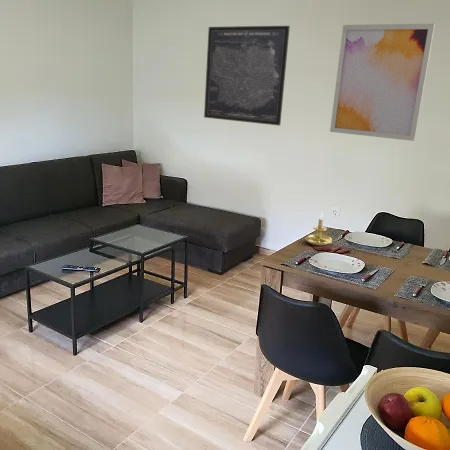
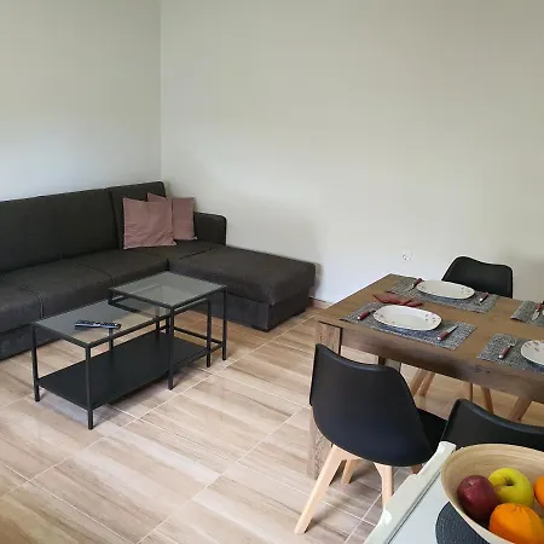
- candle holder (319, 227)
- wall art (243, 75)
- wall art (378, 82)
